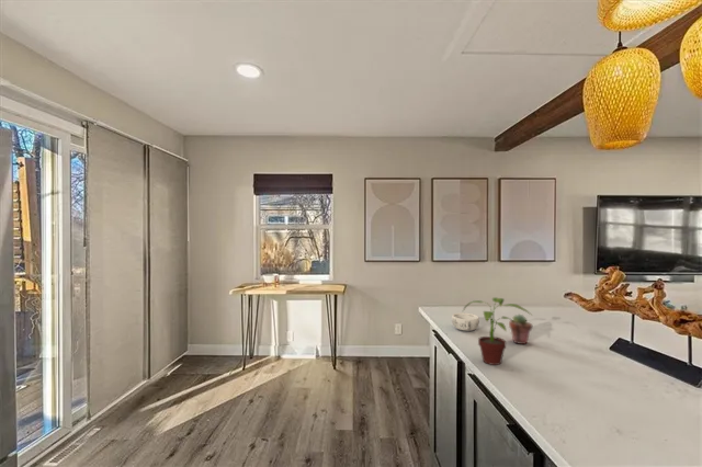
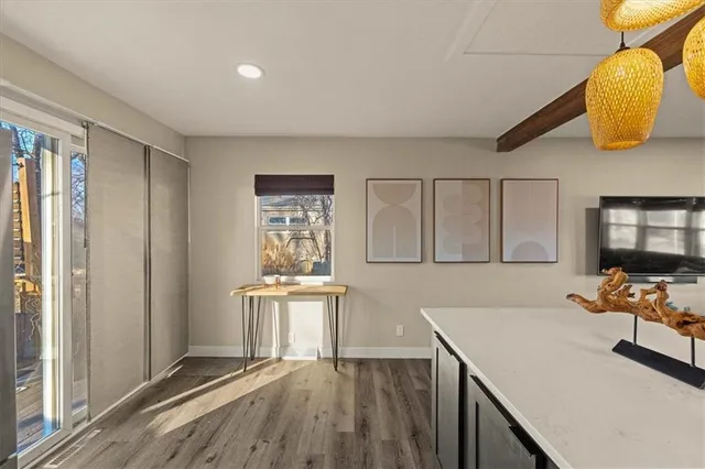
- potted plant (494, 330)
- decorative bowl (465, 322)
- potted succulent (520, 328)
